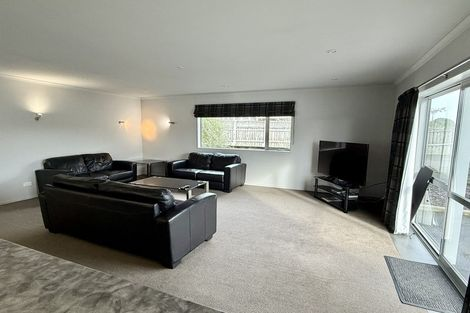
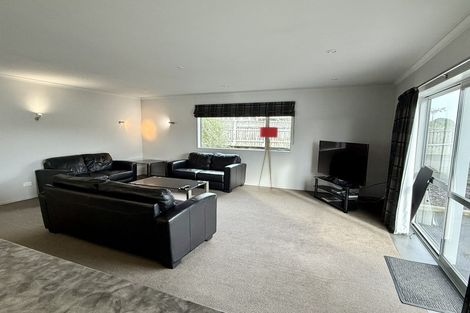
+ floor lamp (268, 158)
